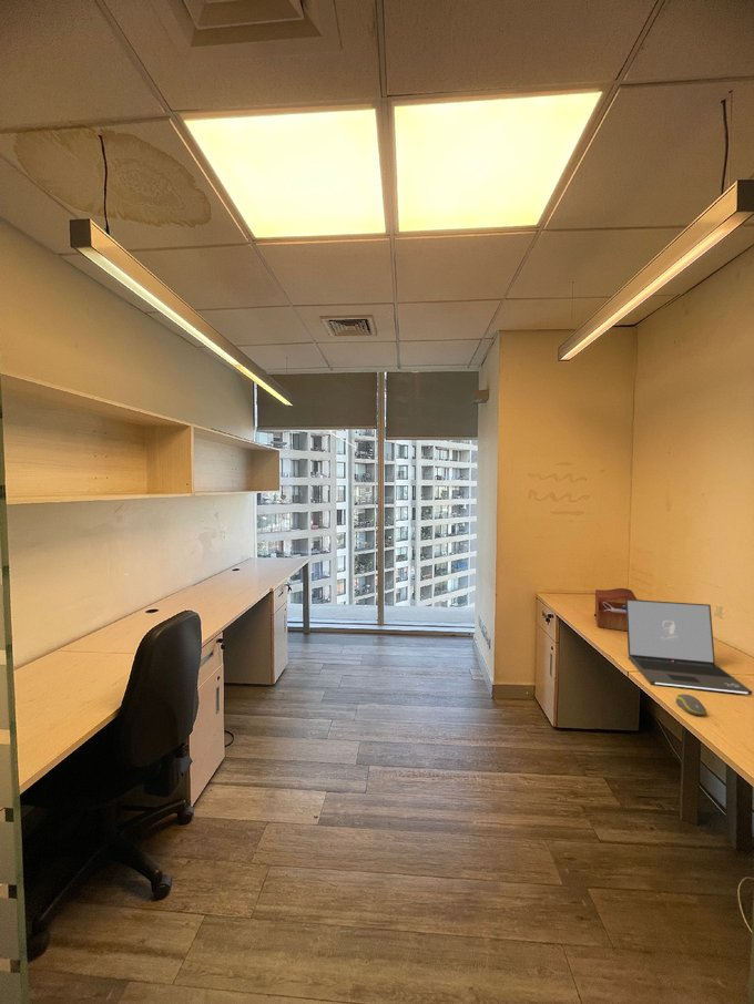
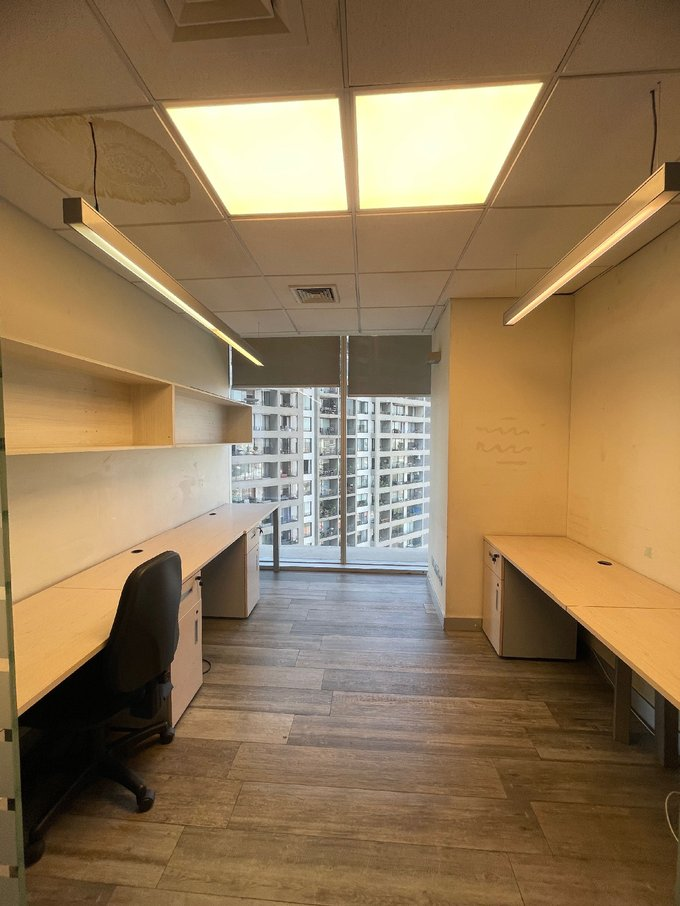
- sewing box (613, 607)
- computer mouse (690, 703)
- laptop (682, 642)
